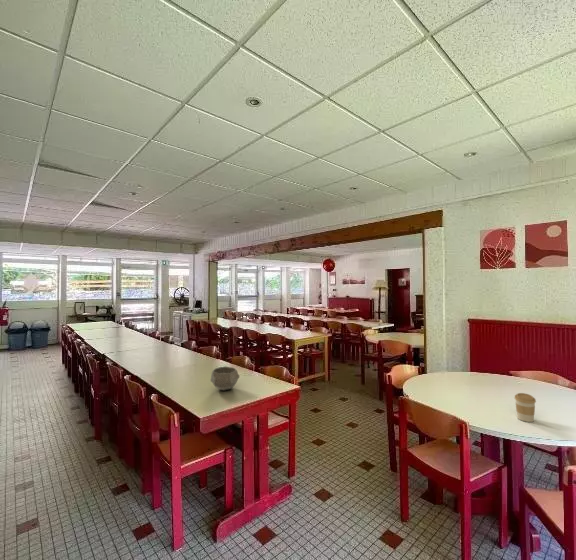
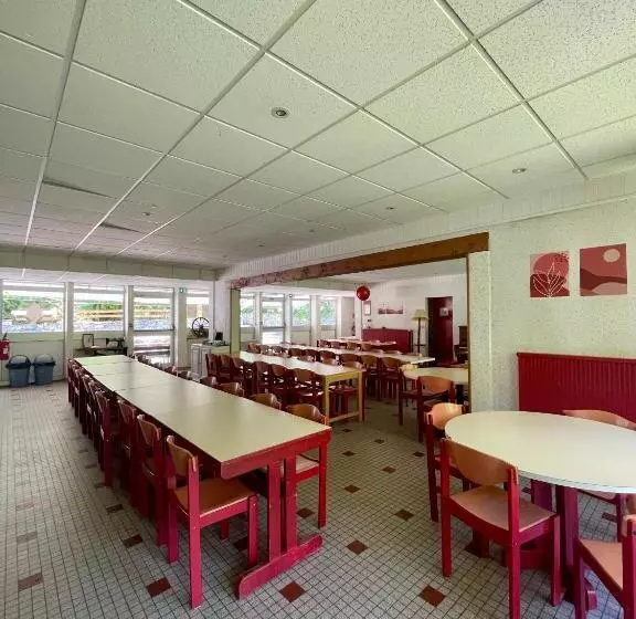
- bowl (224, 379)
- coffee cup (525, 407)
